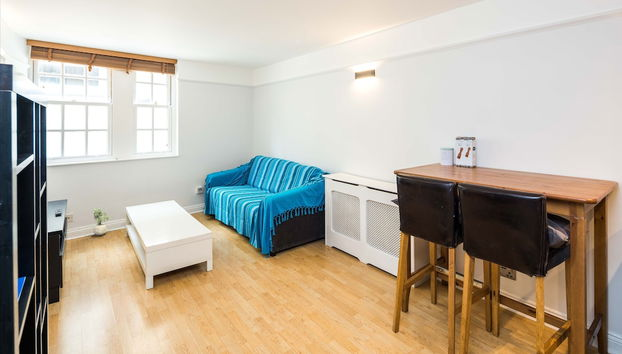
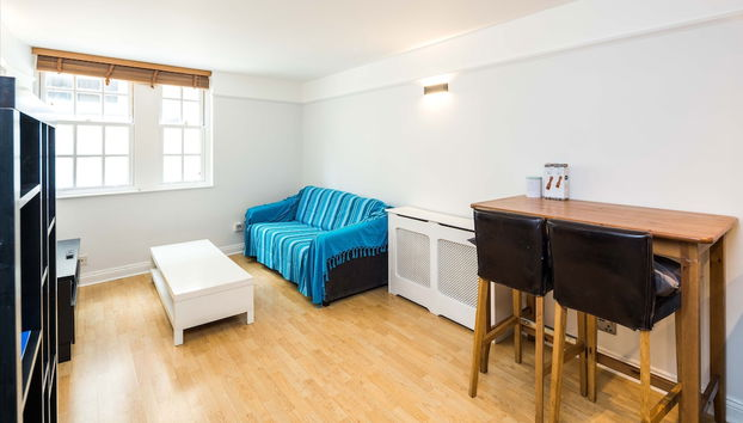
- potted plant (101, 220)
